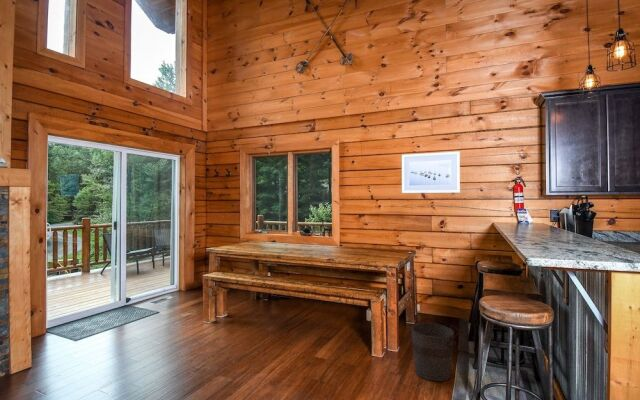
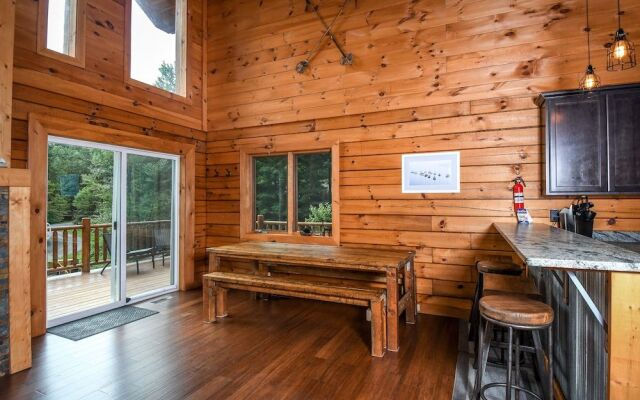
- bucket (432, 349)
